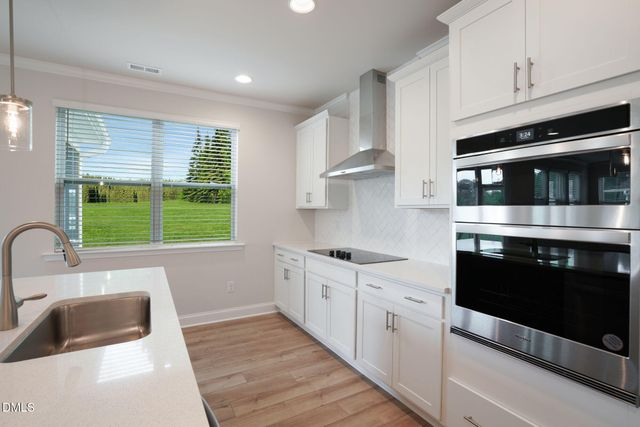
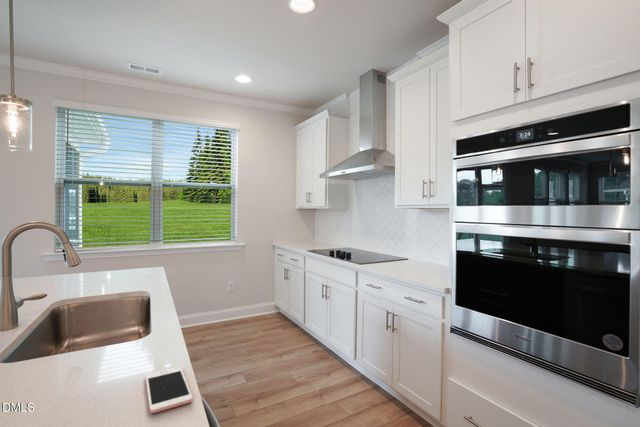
+ cell phone (167, 387)
